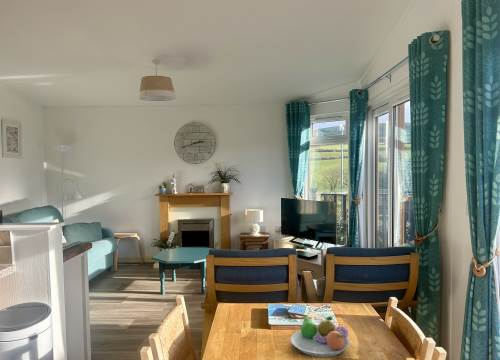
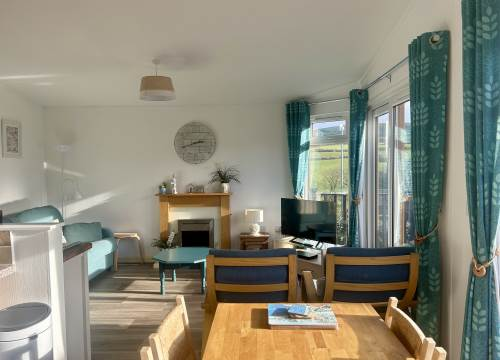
- fruit bowl (319, 333)
